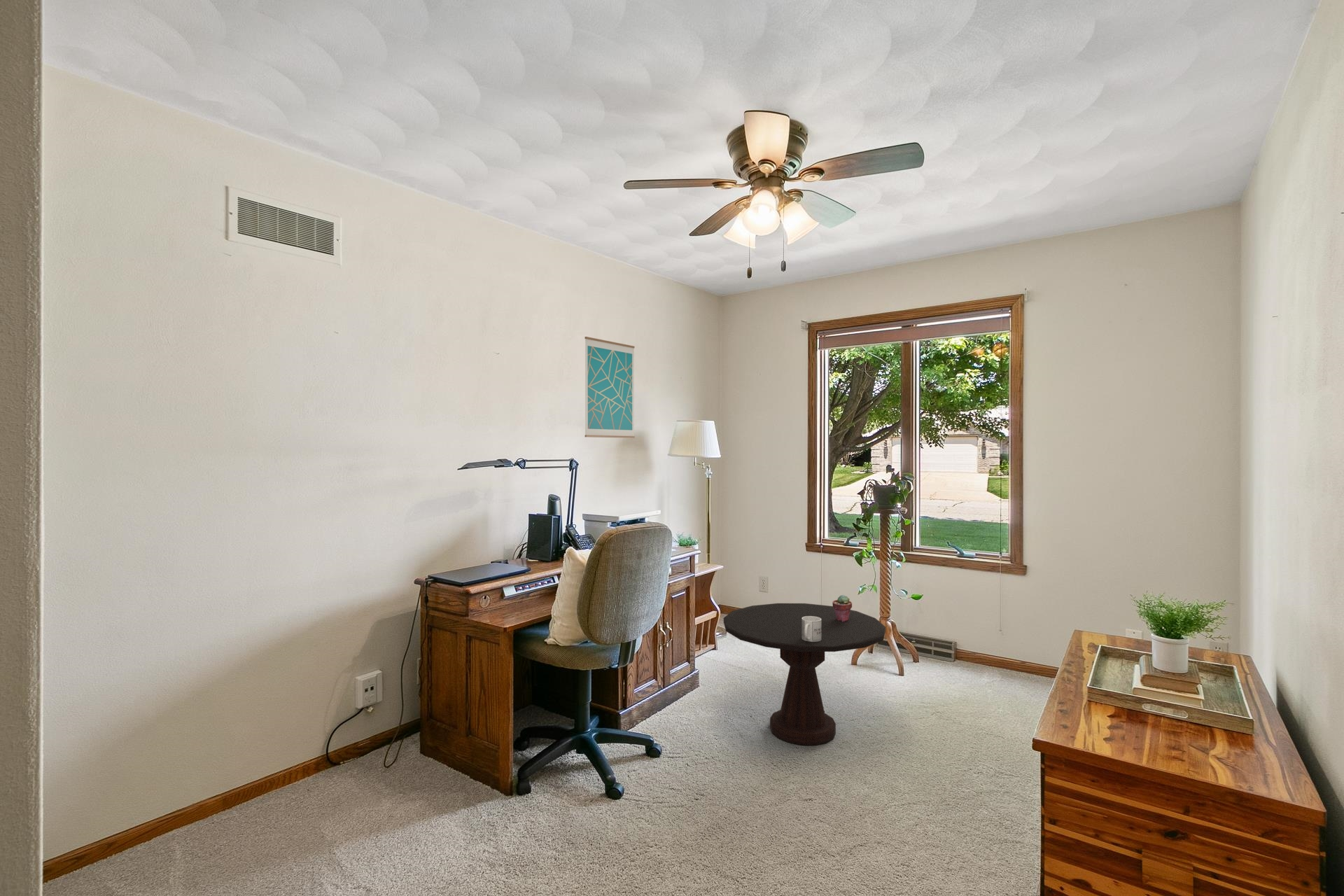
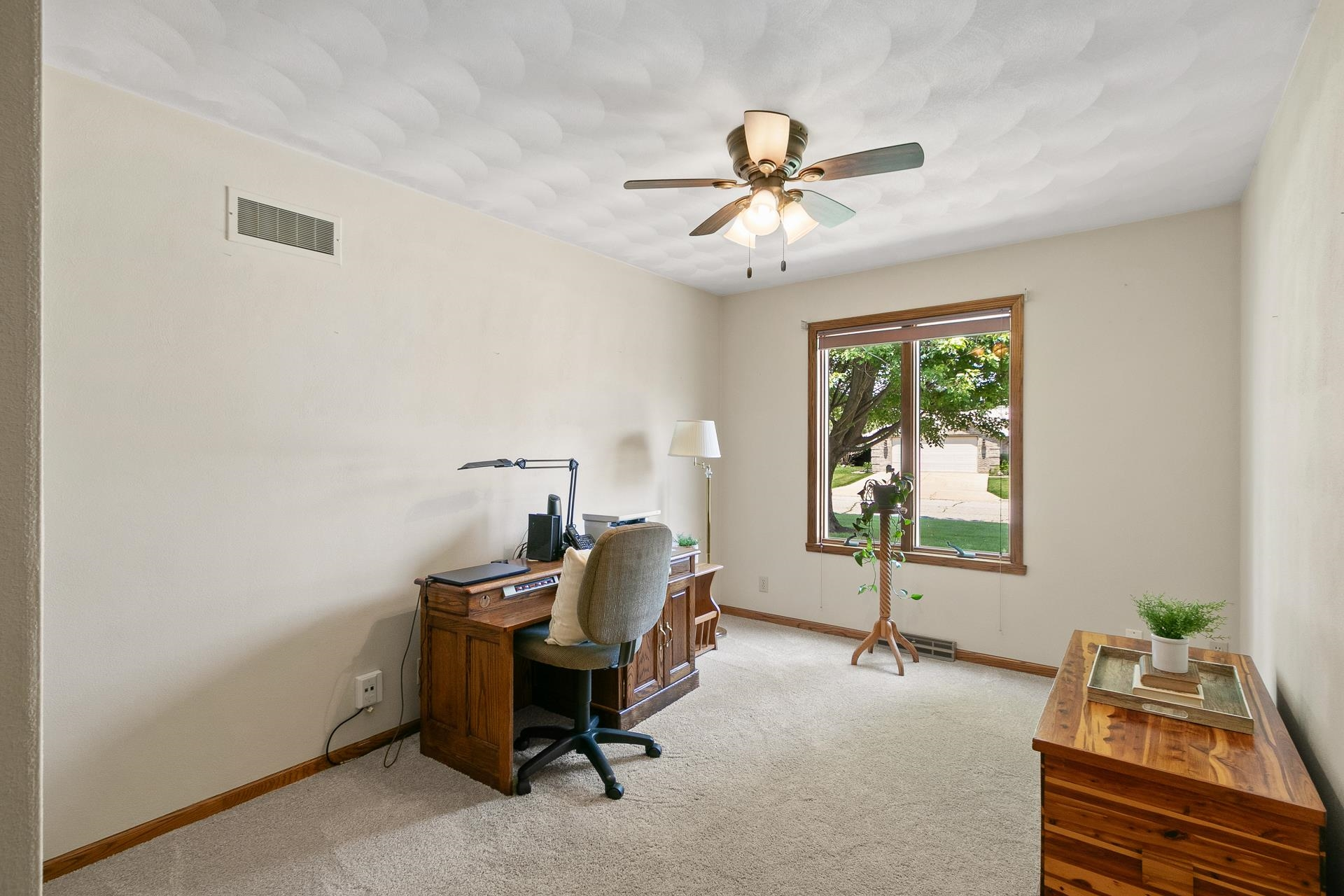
- potted succulent (842, 606)
- side table (802, 676)
- wall art (610, 389)
- mug (810, 629)
